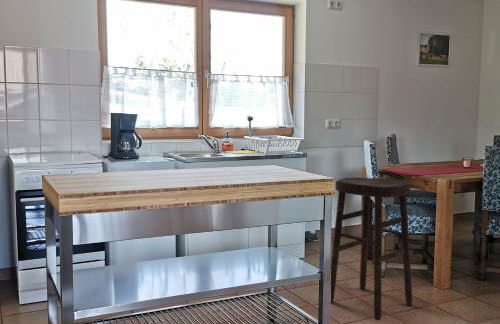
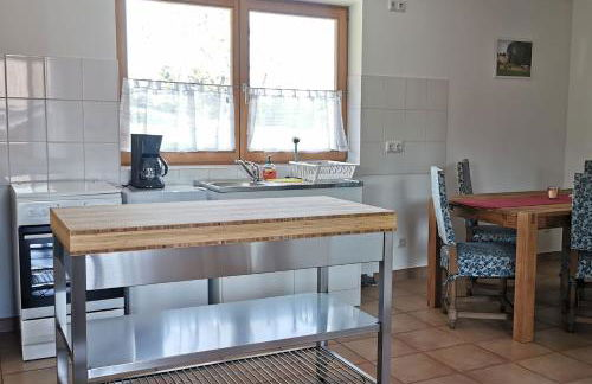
- stool (371, 242)
